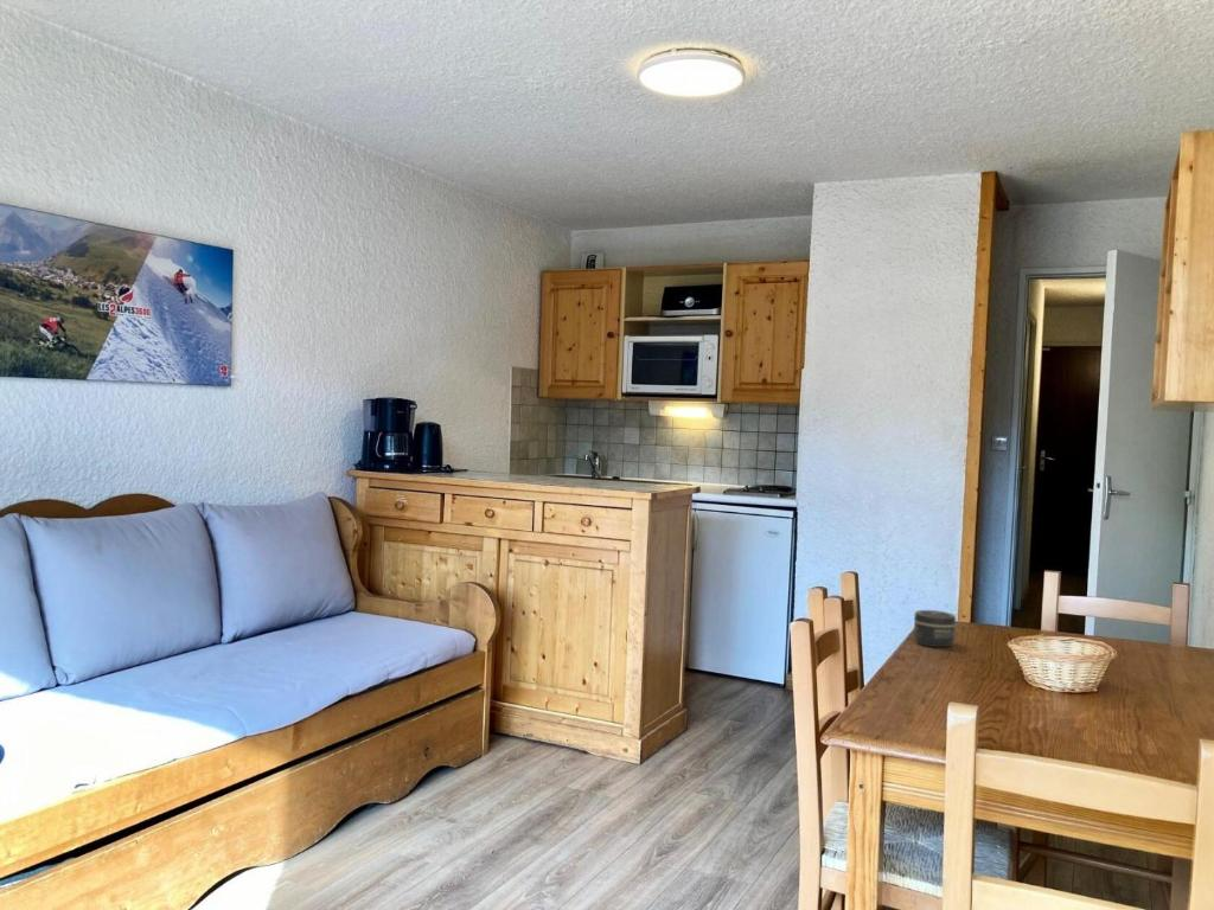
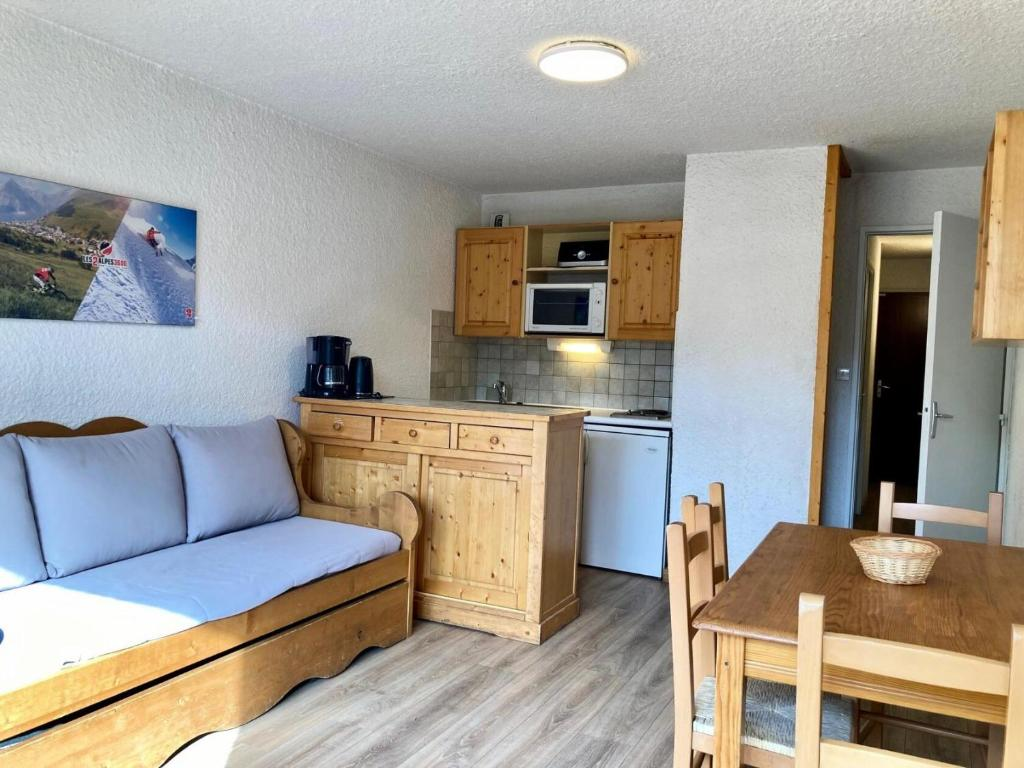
- jar (934, 628)
